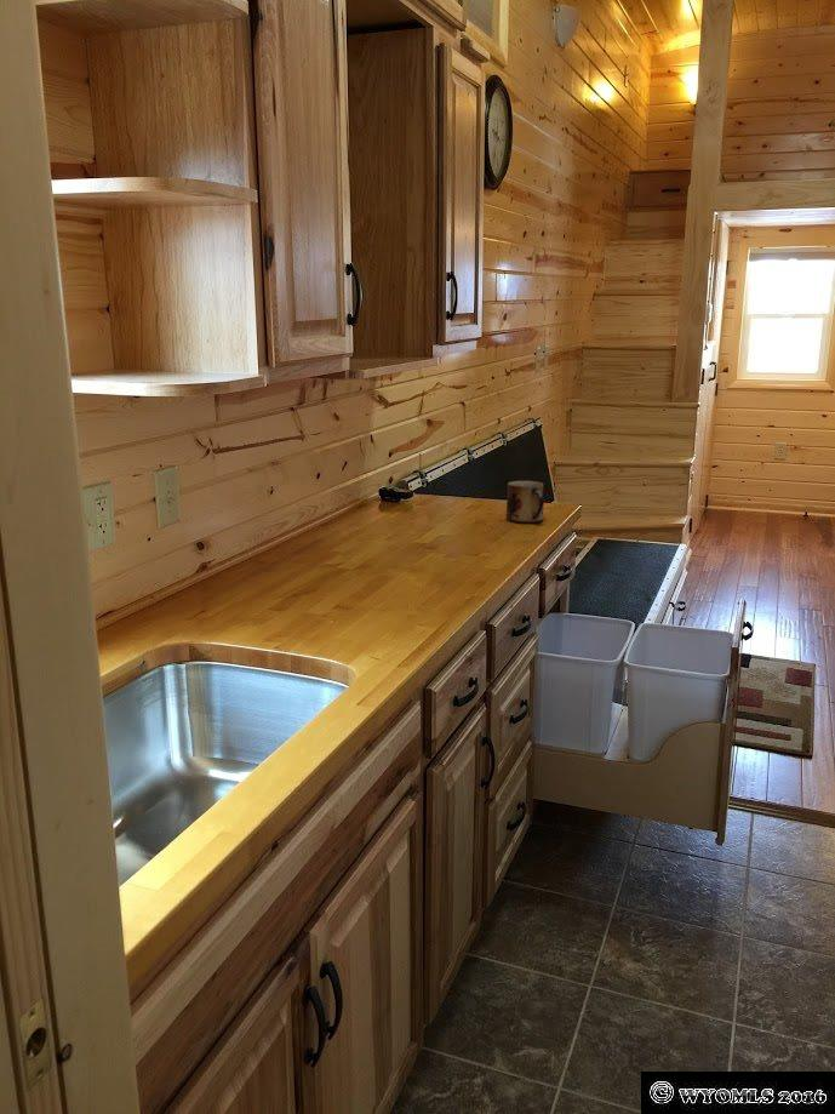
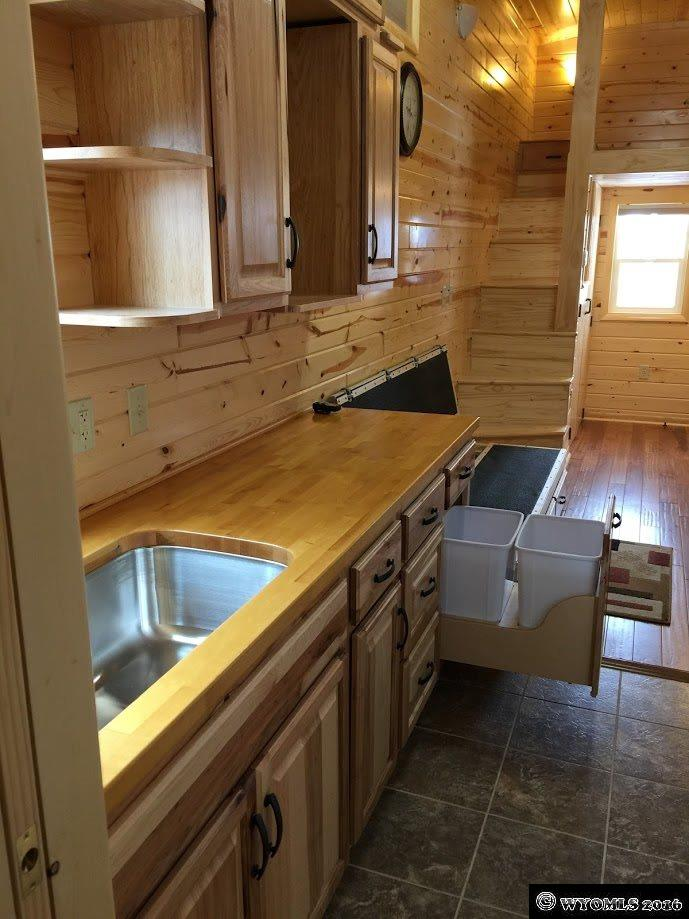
- mug (526, 501)
